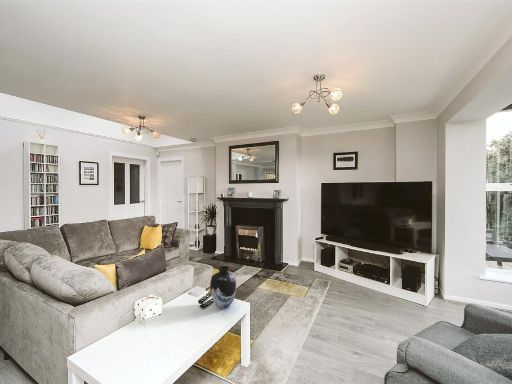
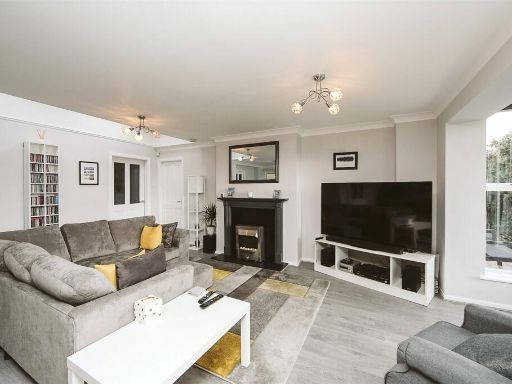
- vase (223, 287)
